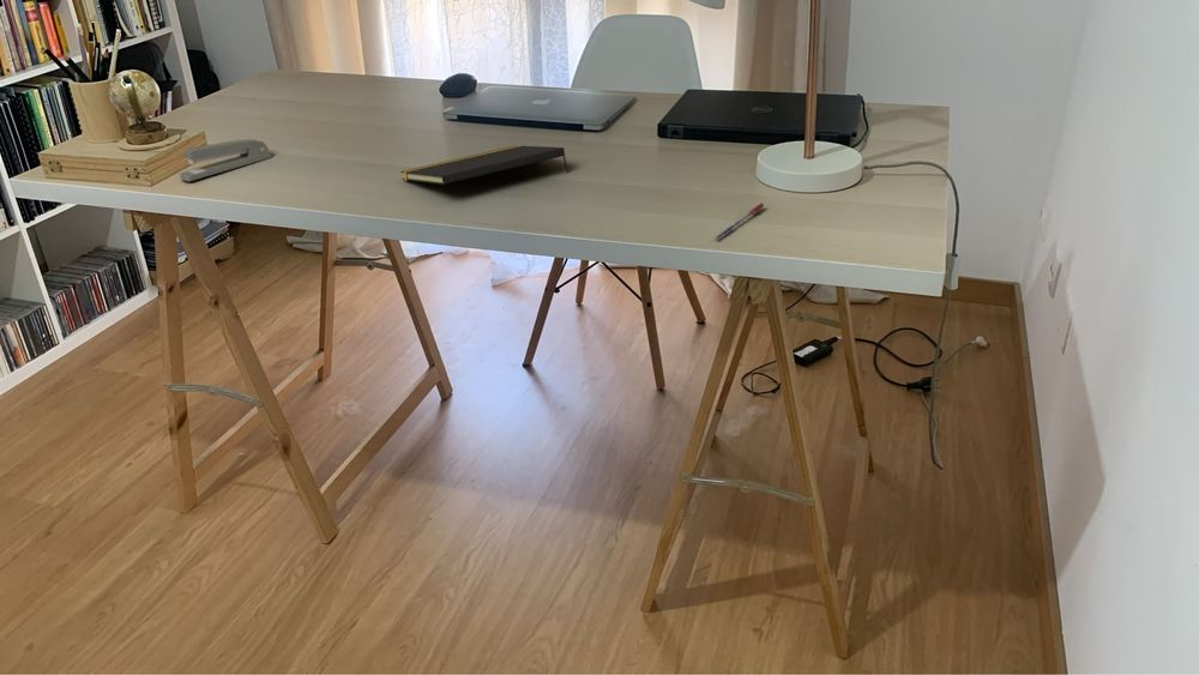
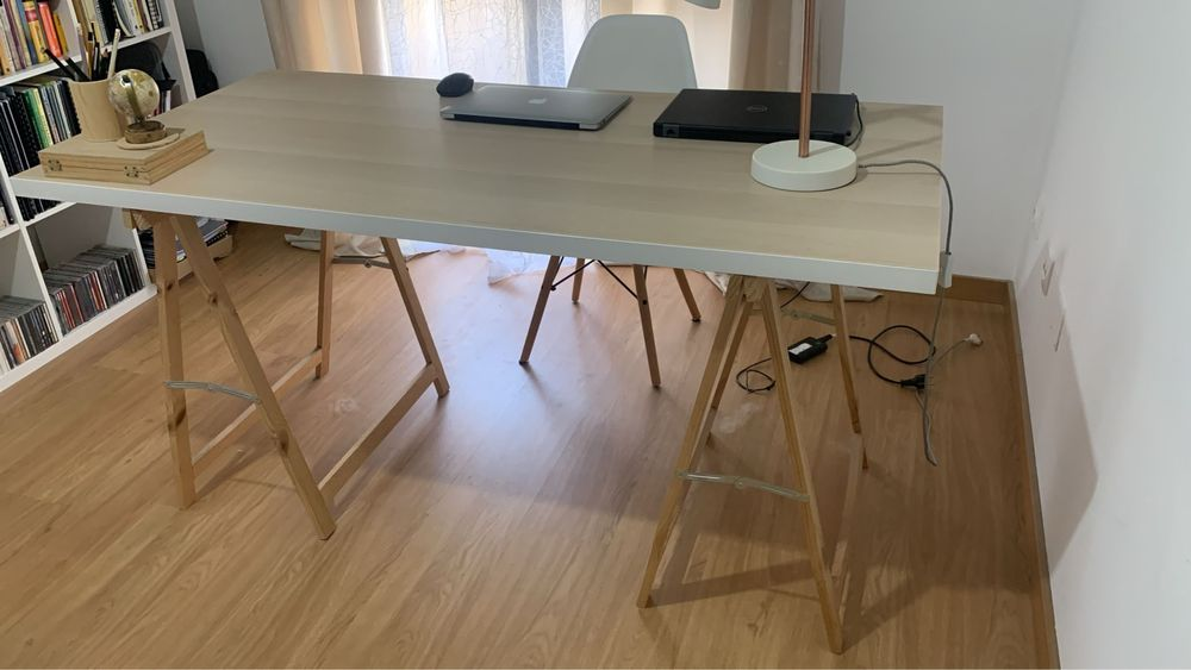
- notepad (482, 163)
- pen (739, 221)
- stapler (223, 155)
